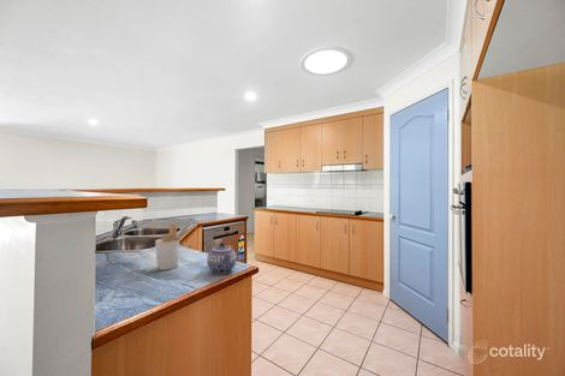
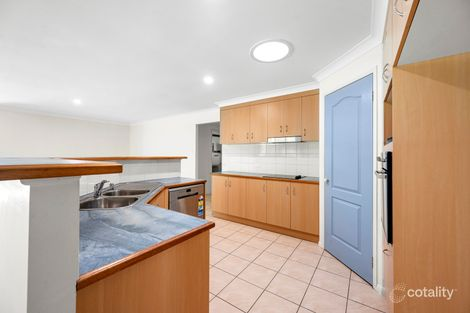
- teapot (221, 256)
- utensil holder (173, 246)
